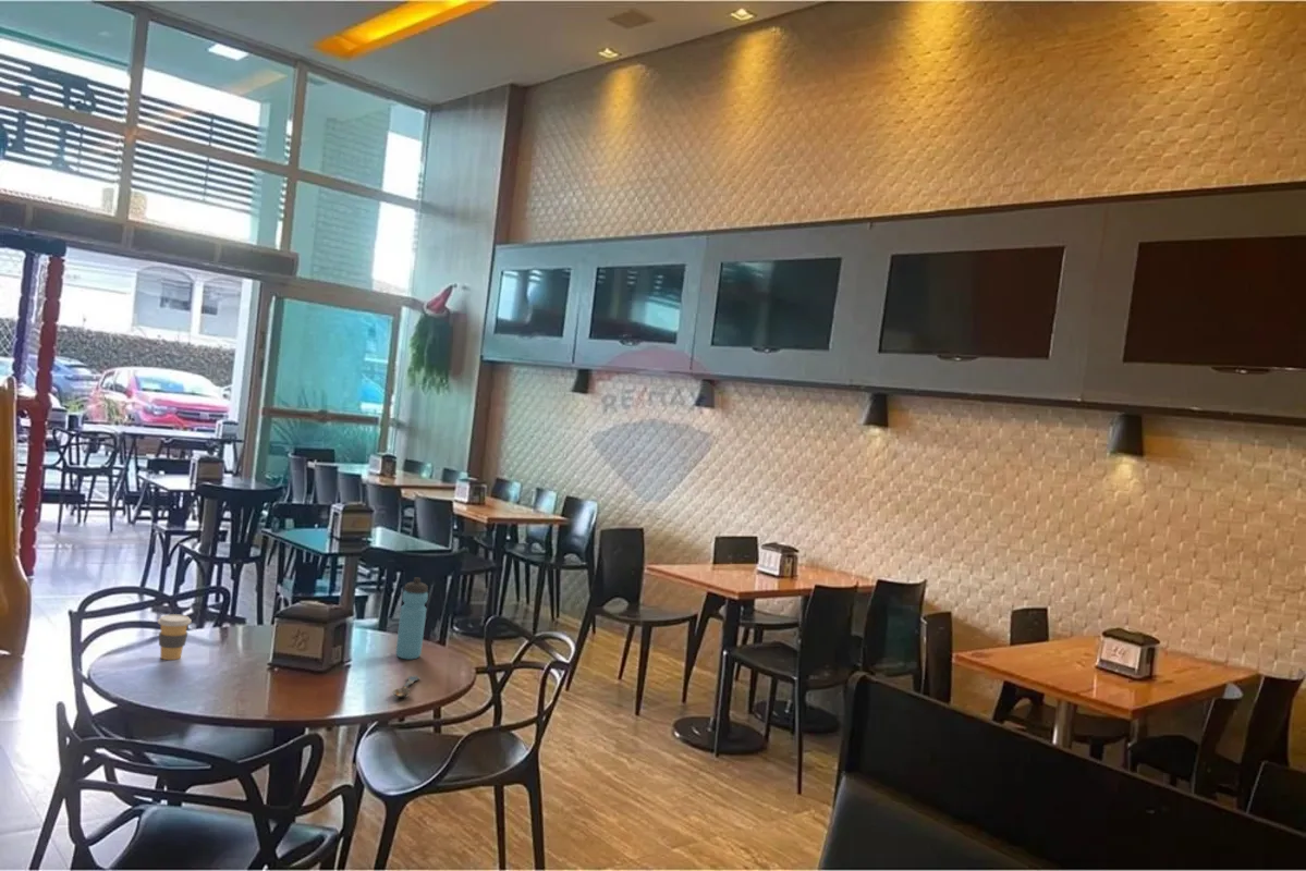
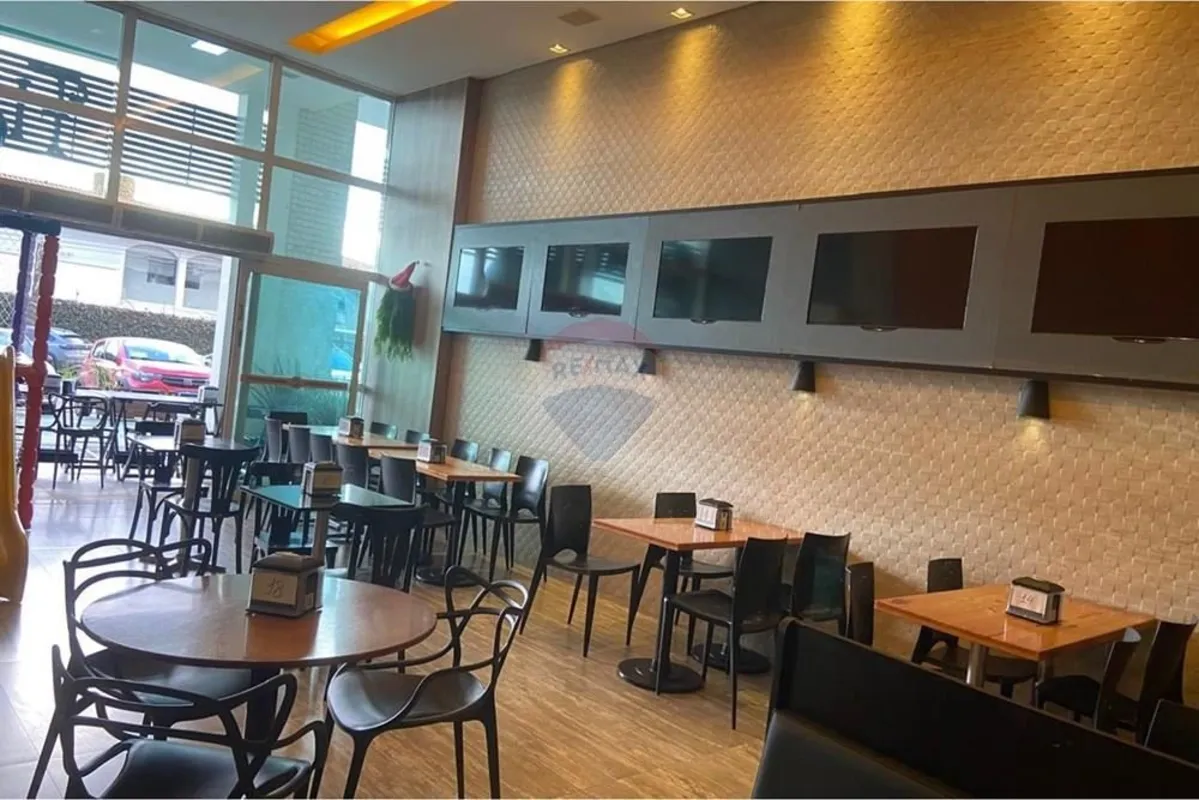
- spoon (406, 685)
- coffee cup (172, 637)
- water bottle (412, 616)
